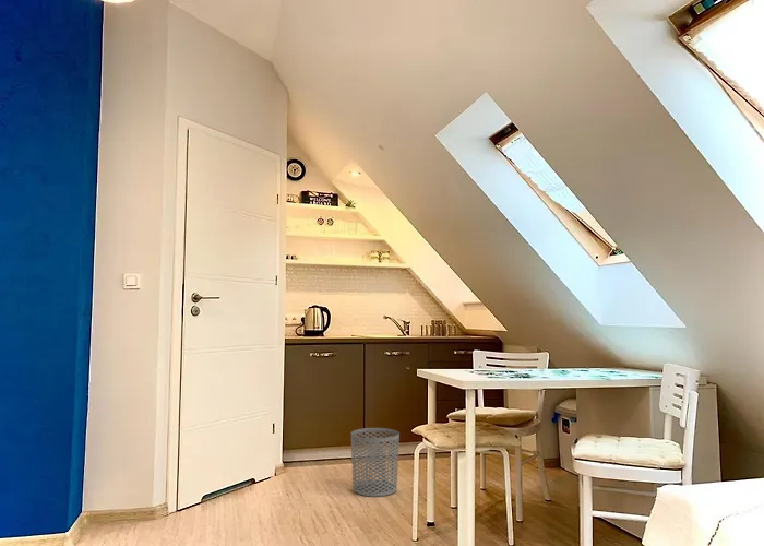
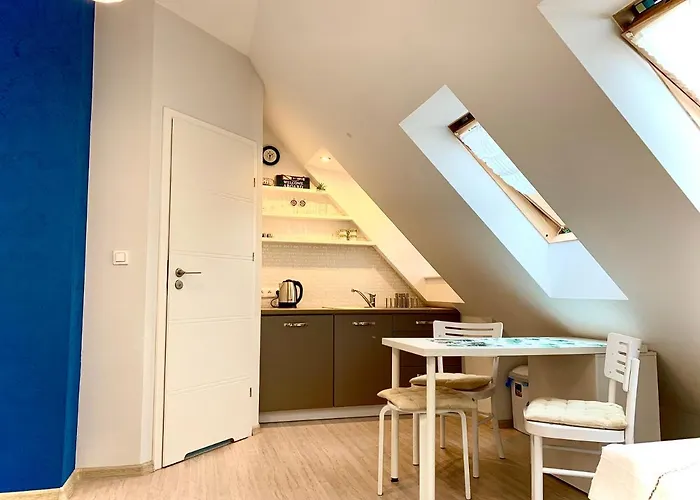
- waste bin (374, 461)
